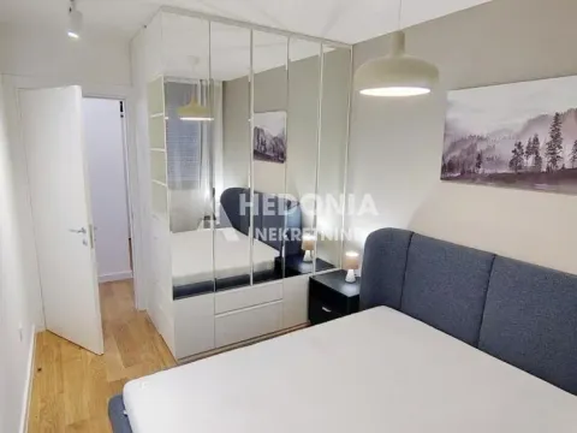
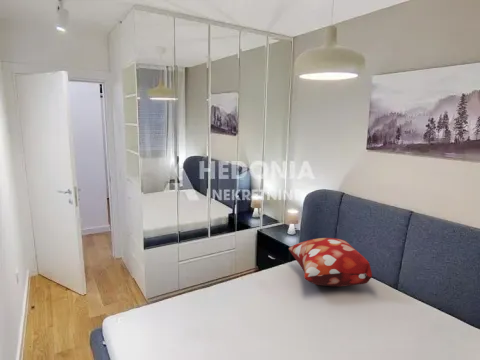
+ decorative pillow (326, 260)
